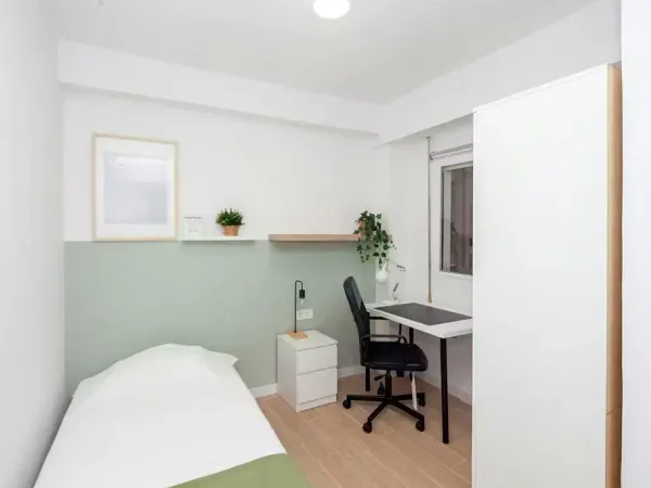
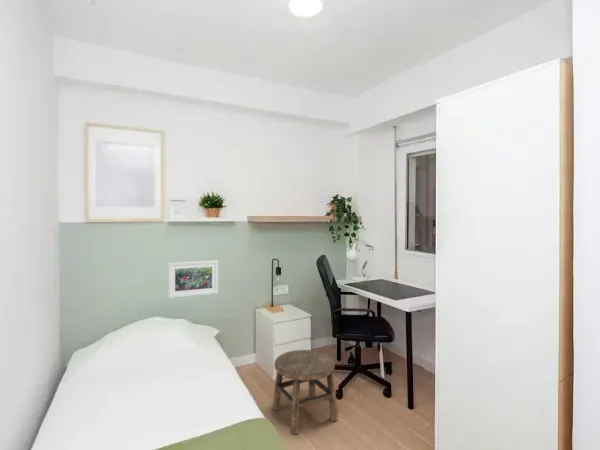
+ stool (303, 382)
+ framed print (193, 278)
